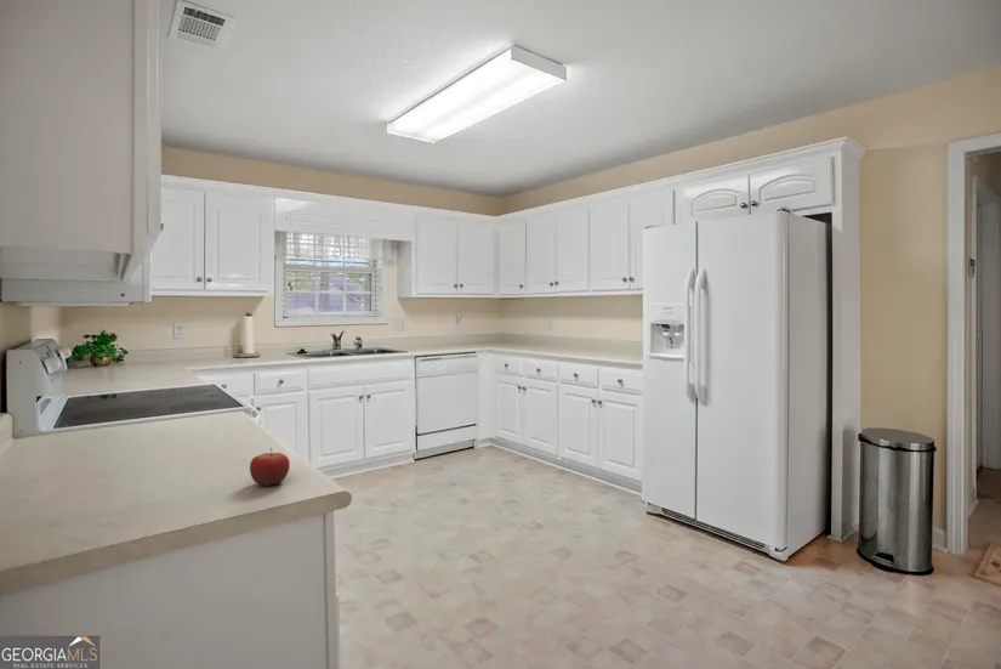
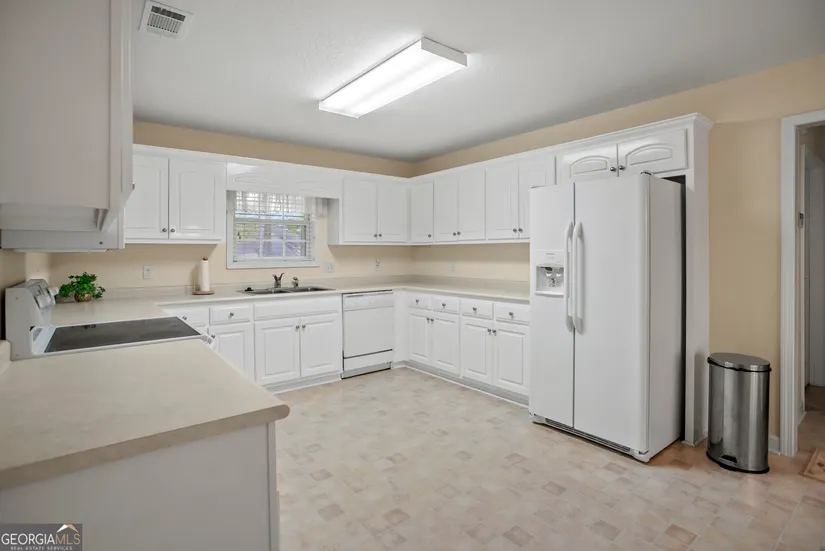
- fruit (269, 465)
